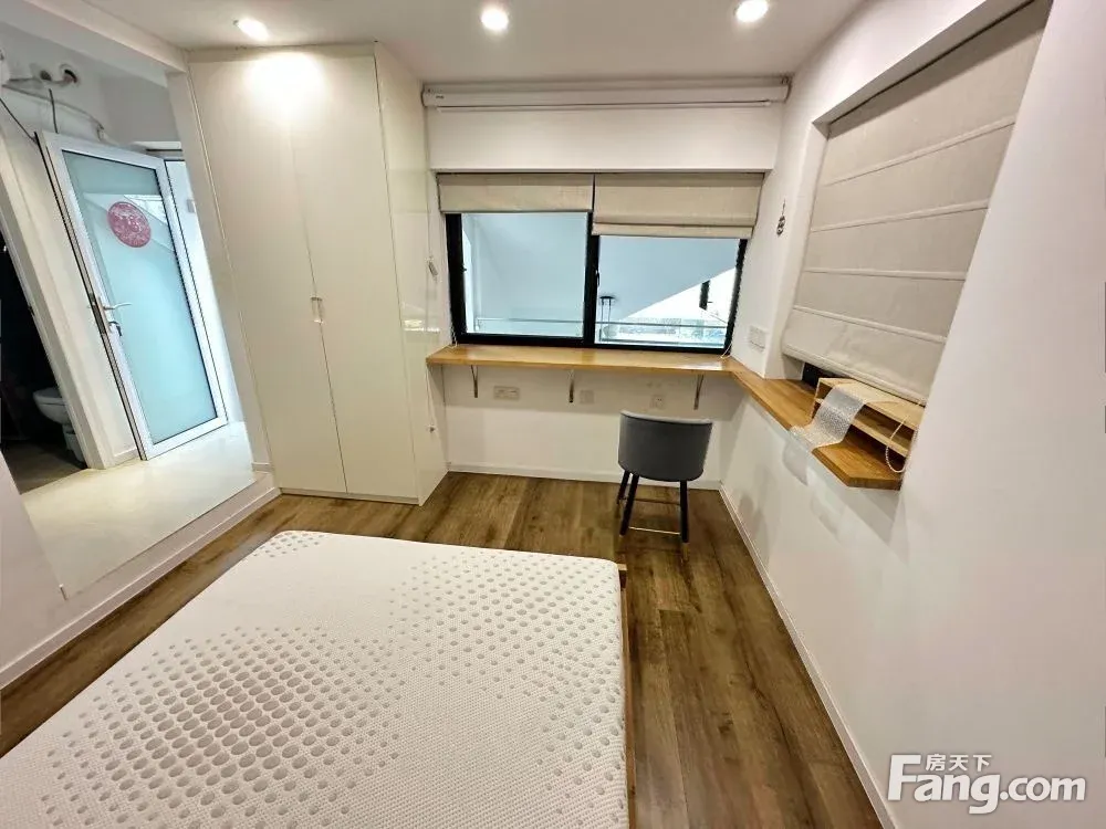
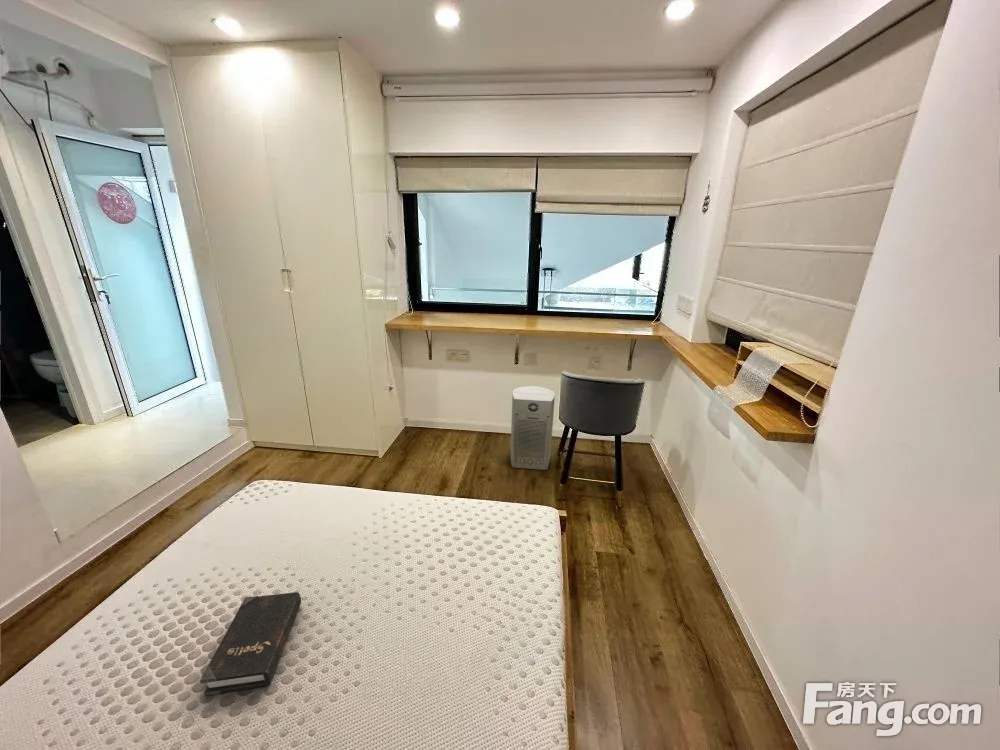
+ hardback book (257, 637)
+ fan (531, 425)
